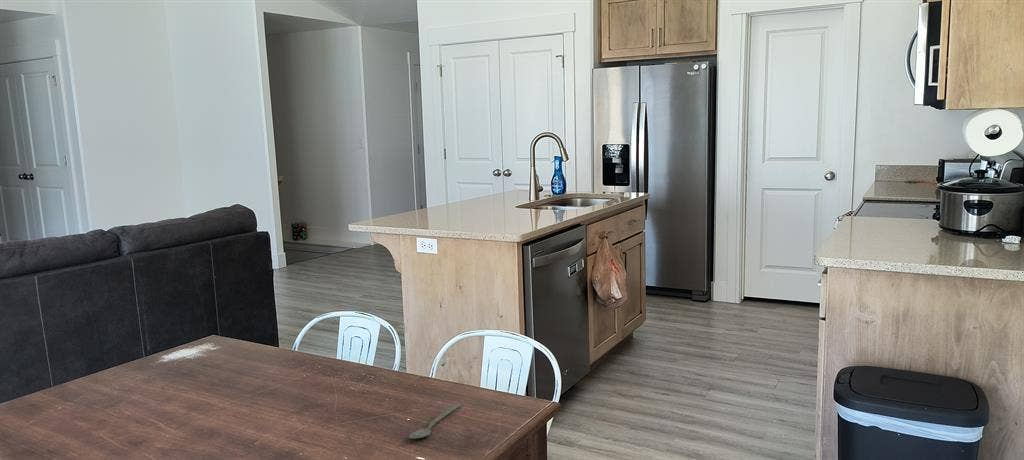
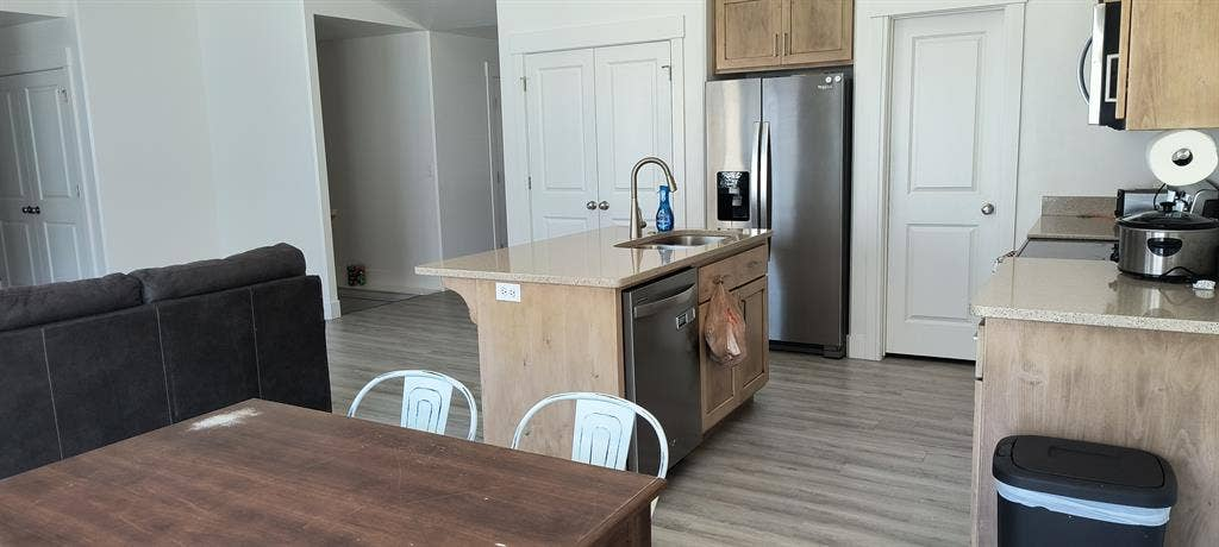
- spoon (437, 420)
